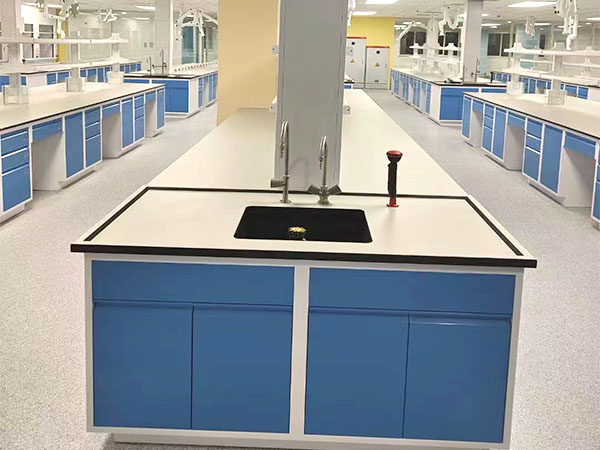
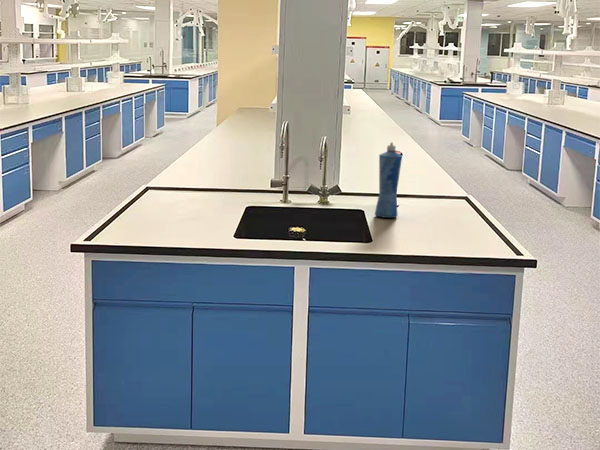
+ squeeze bottle (388, 179)
